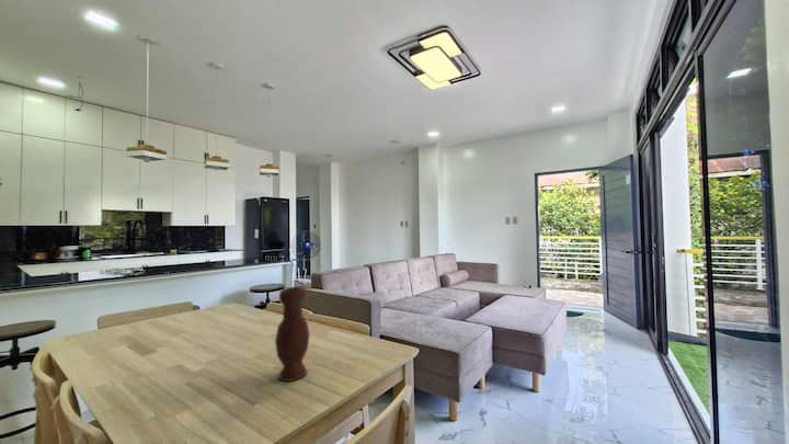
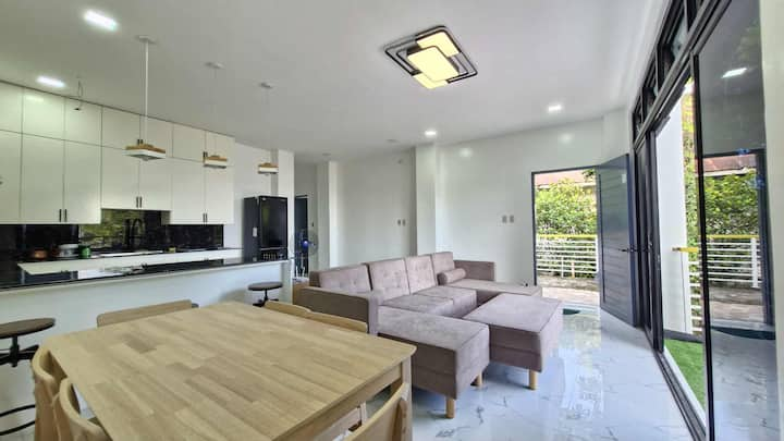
- vase (293, 331)
